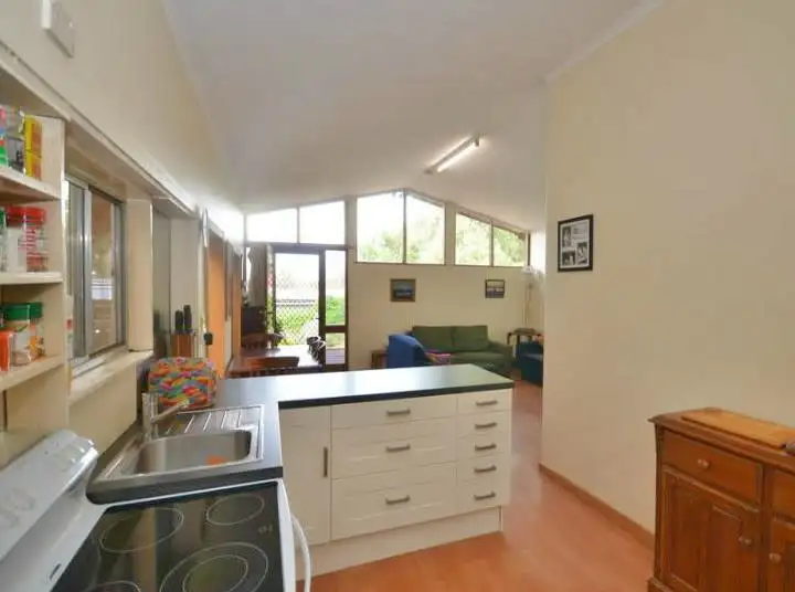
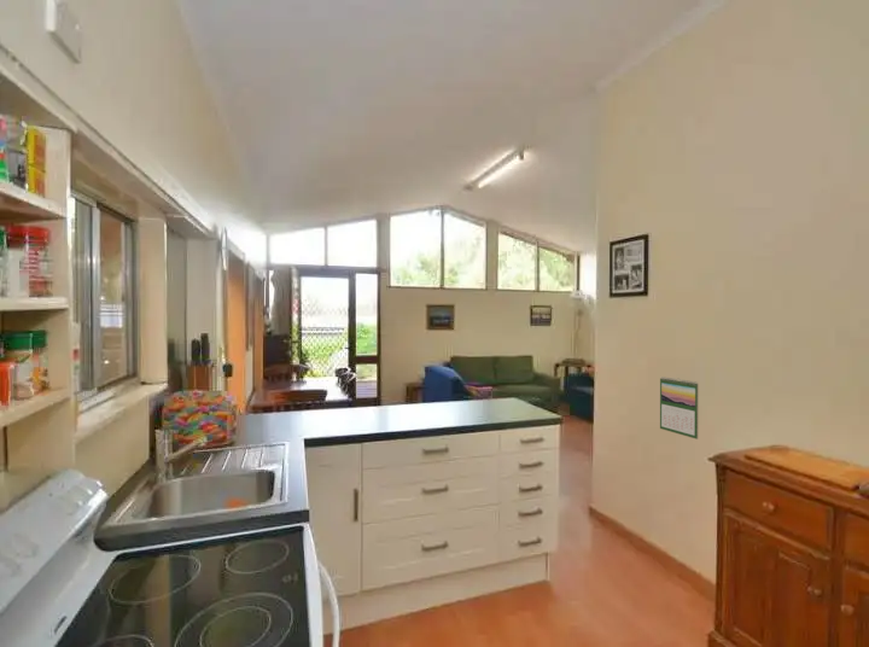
+ calendar (677, 406)
